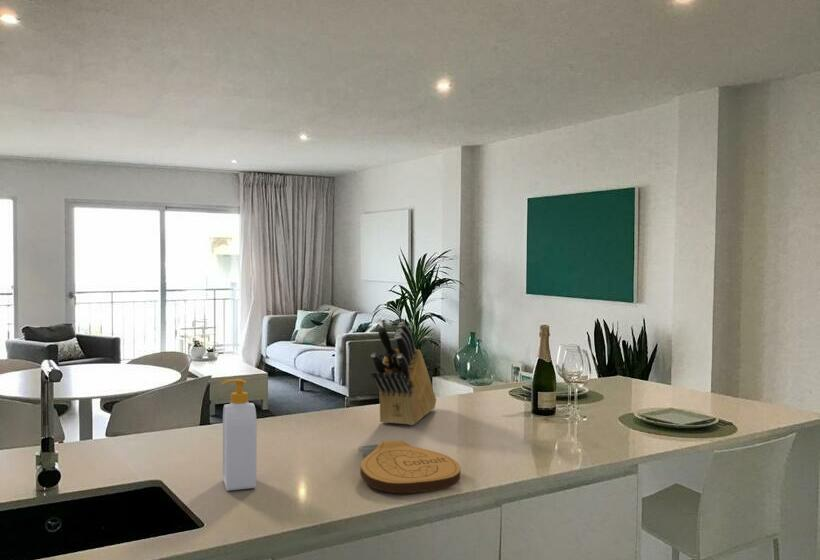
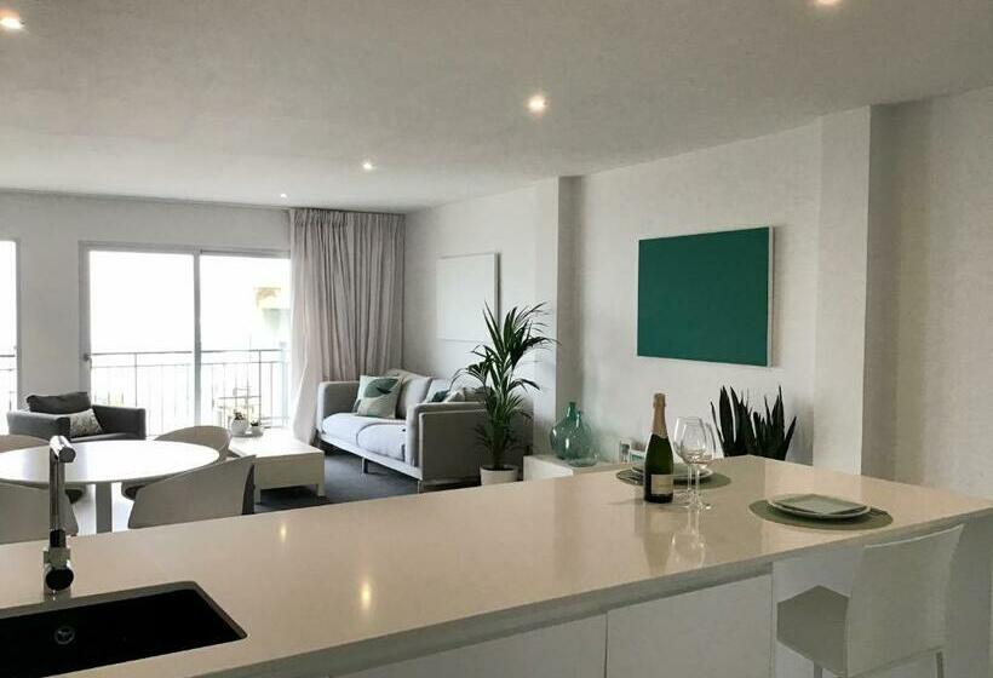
- soap bottle (237, 431)
- knife block (404, 369)
- key chain (398, 457)
